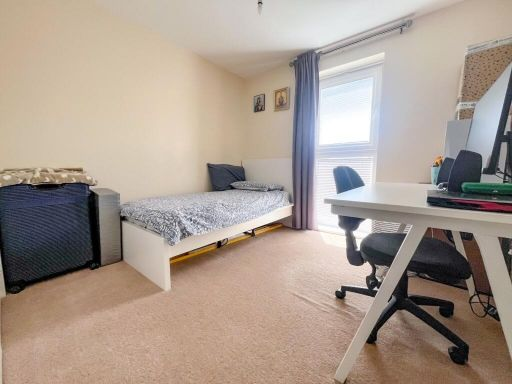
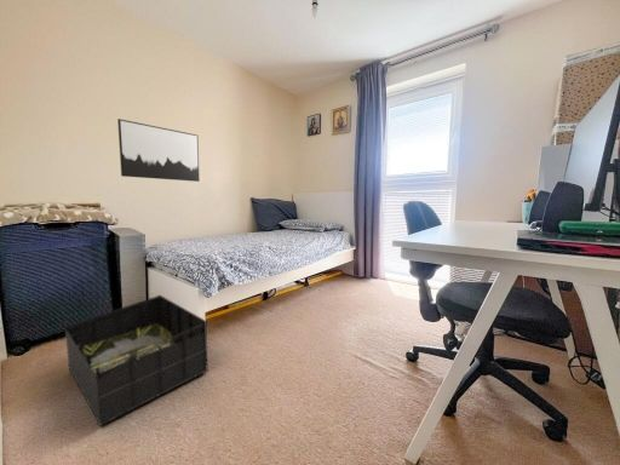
+ wall art (162, 154)
+ storage bin (137, 345)
